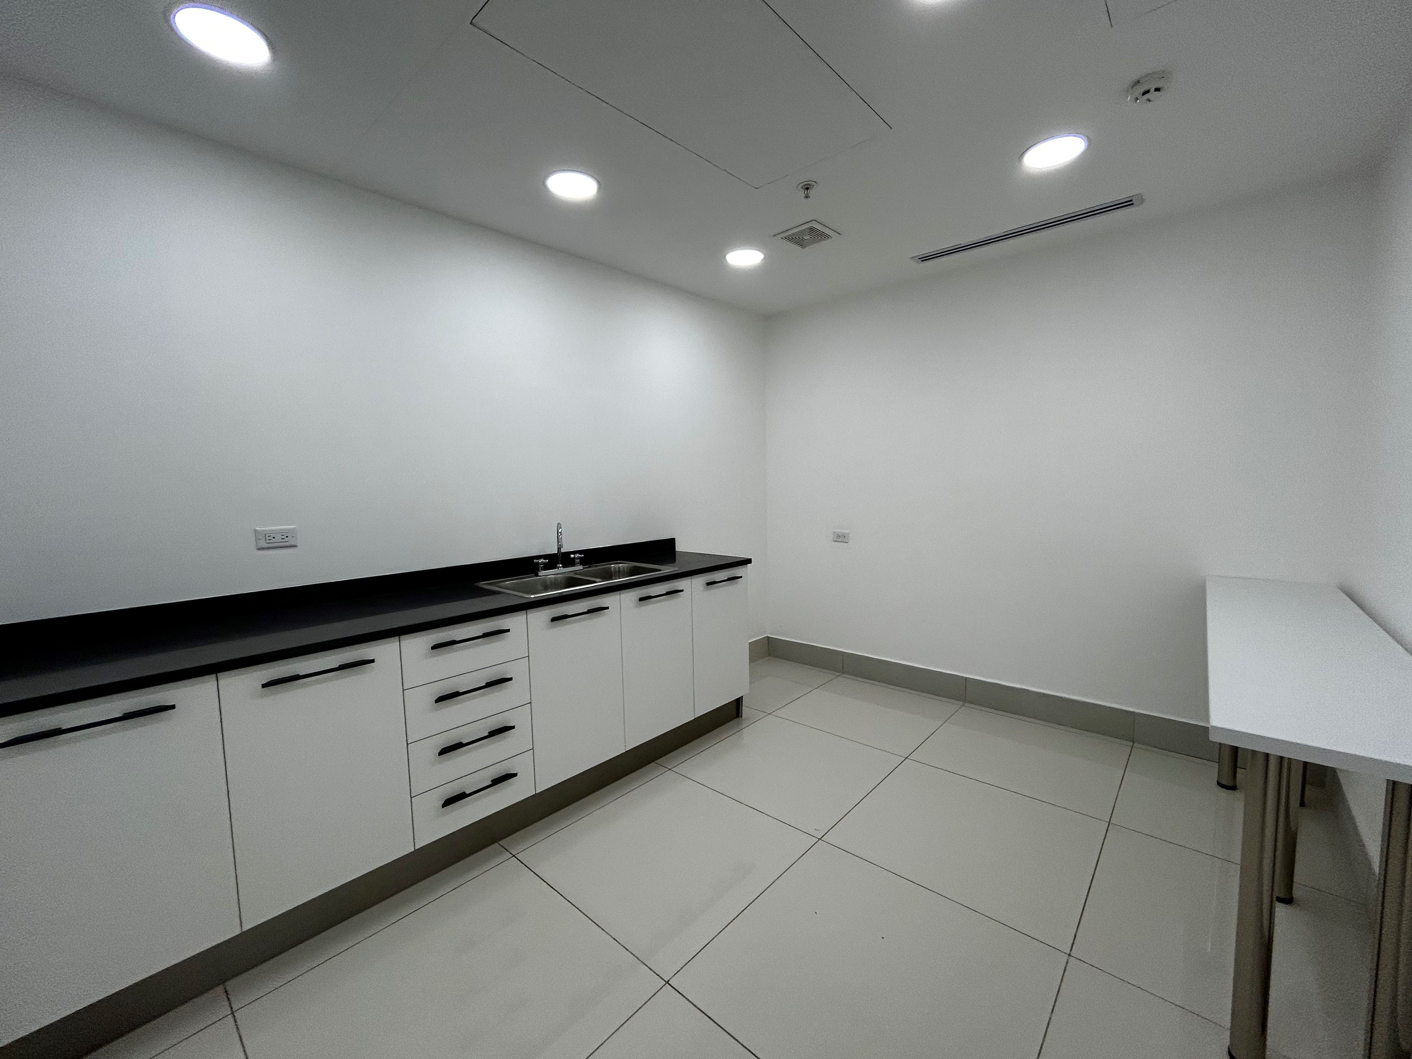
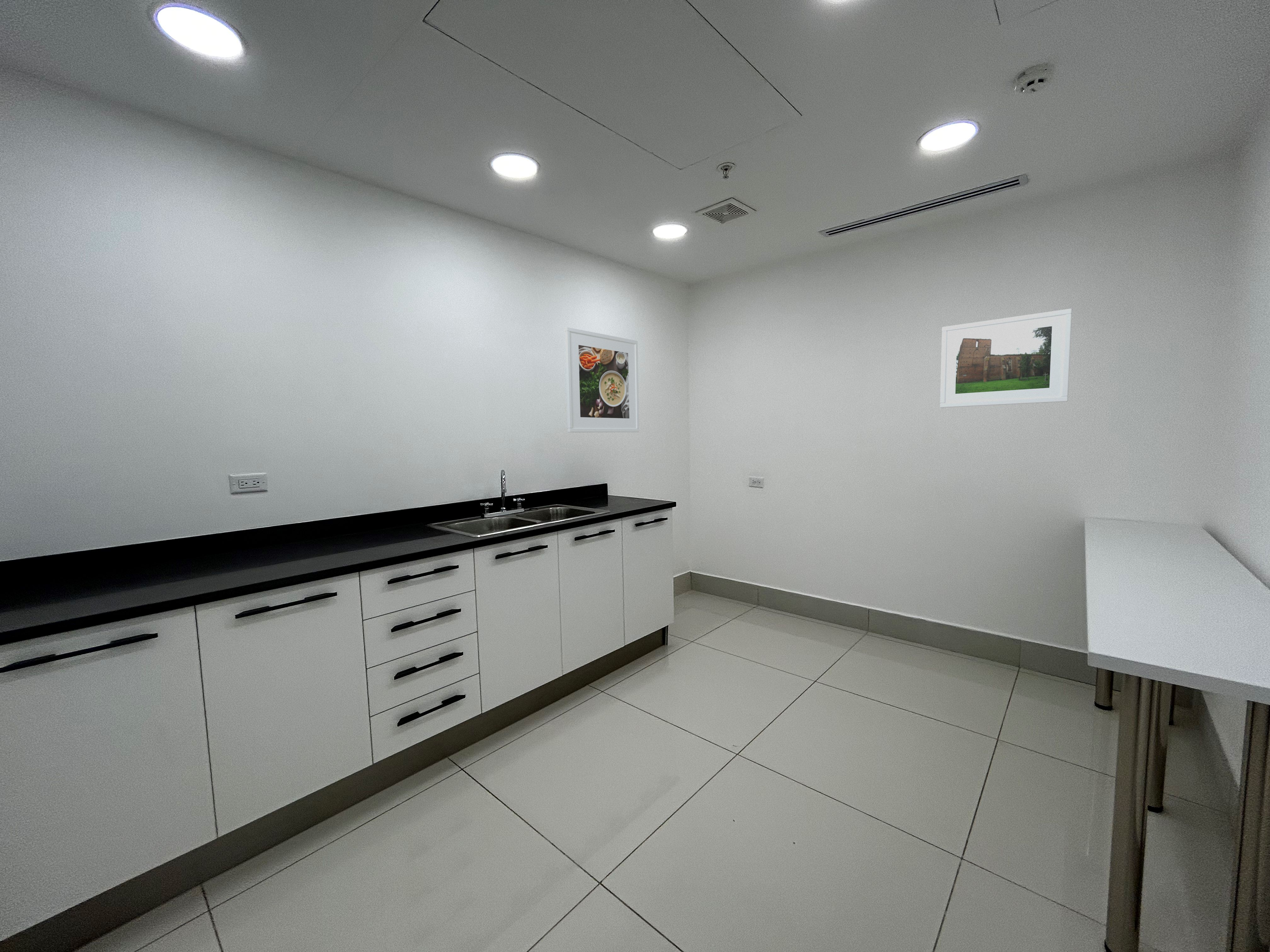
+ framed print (1001, 362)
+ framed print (604, 383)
